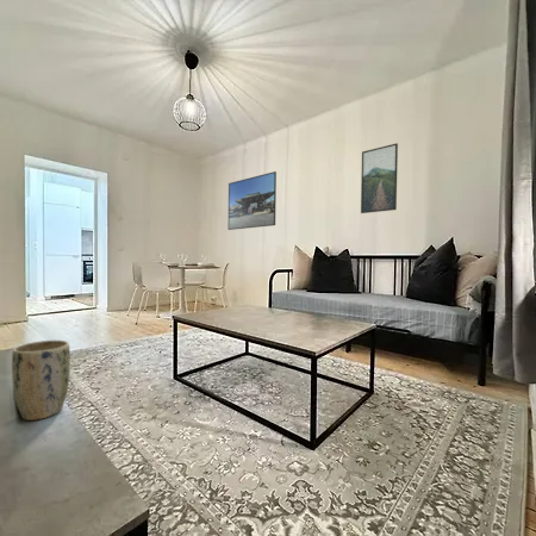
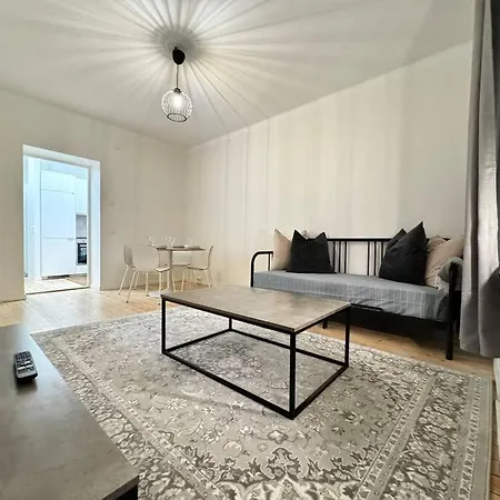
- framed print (250, 202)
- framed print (378, 179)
- plant pot (42, 379)
